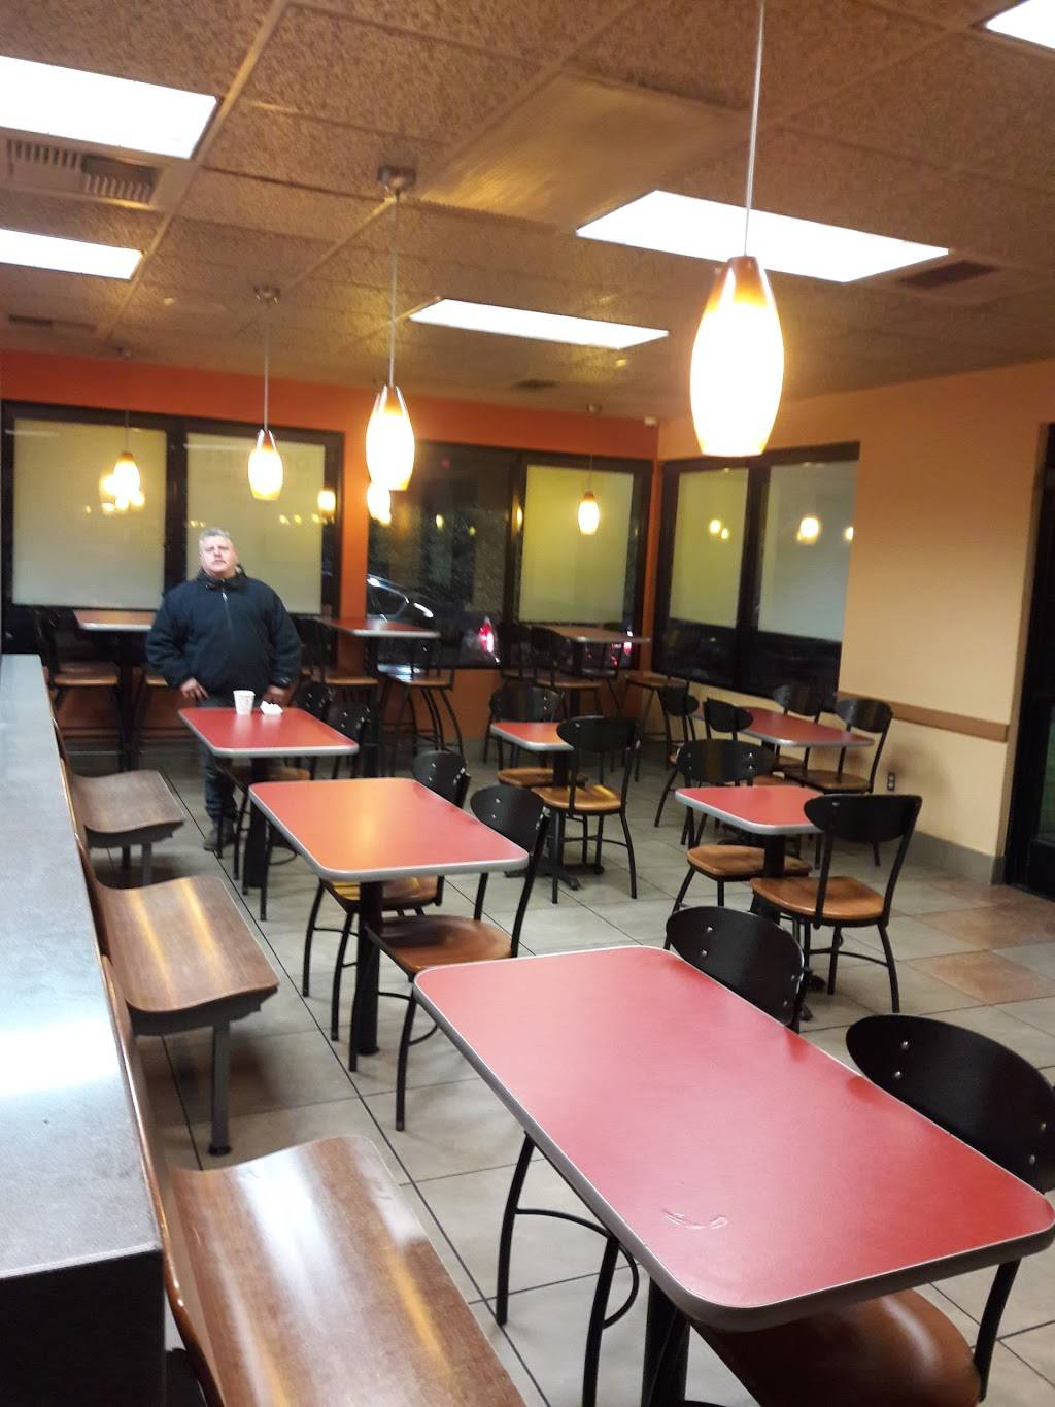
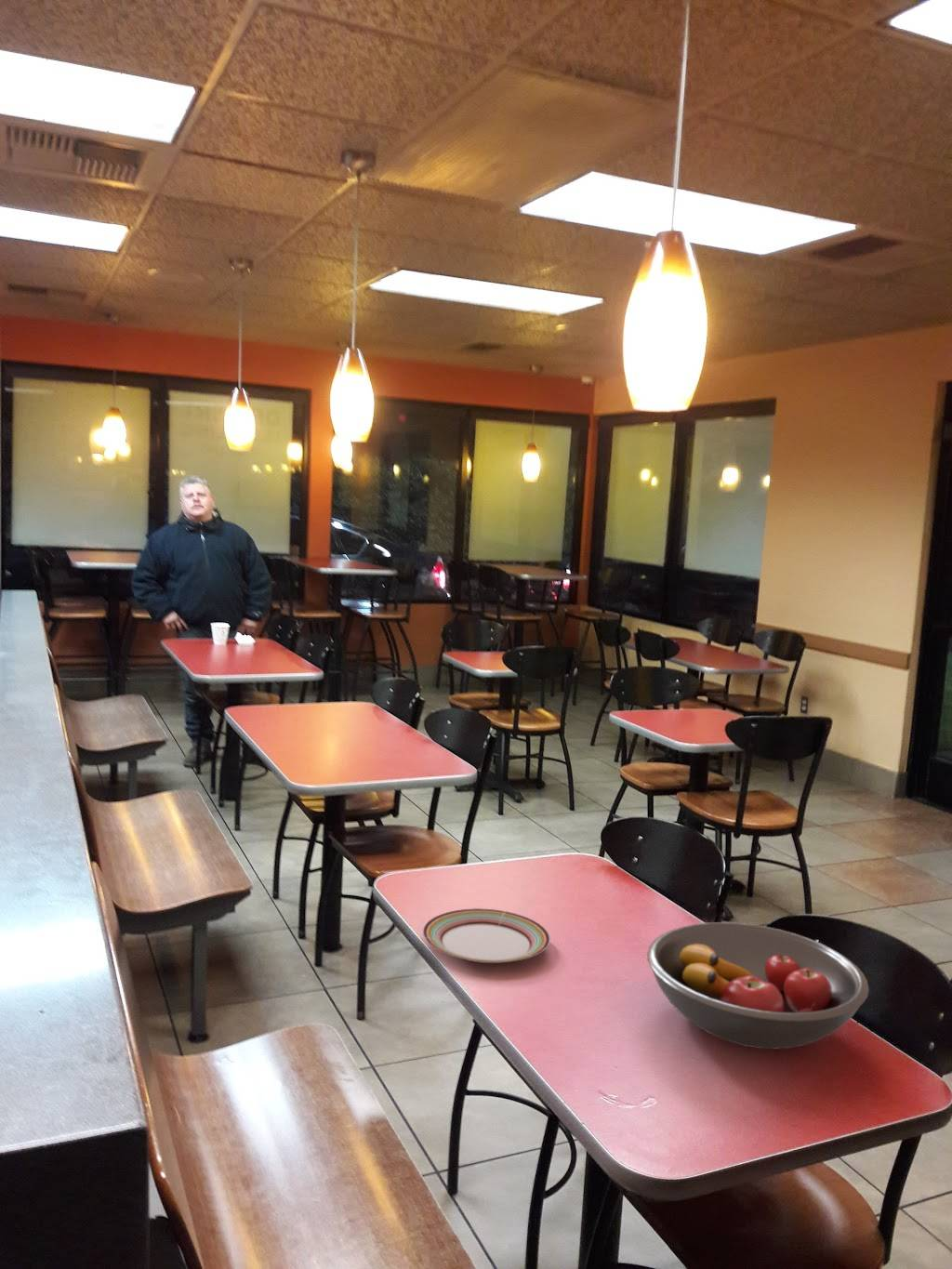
+ plate (485, 938)
+ fruit bowl (753, 985)
